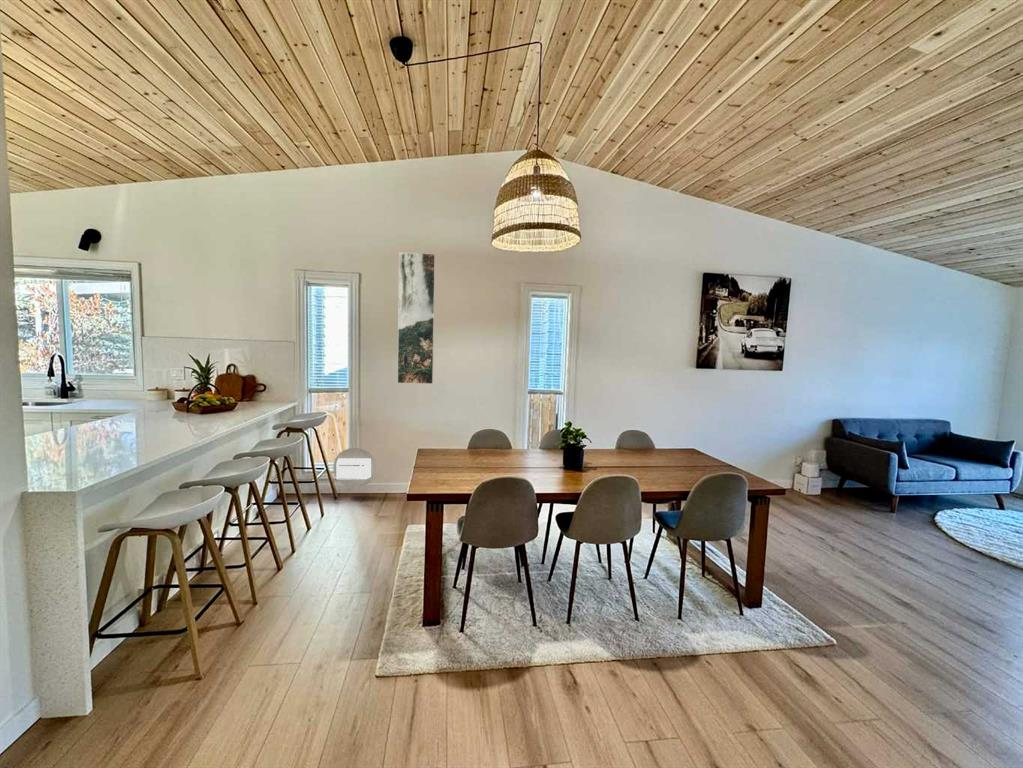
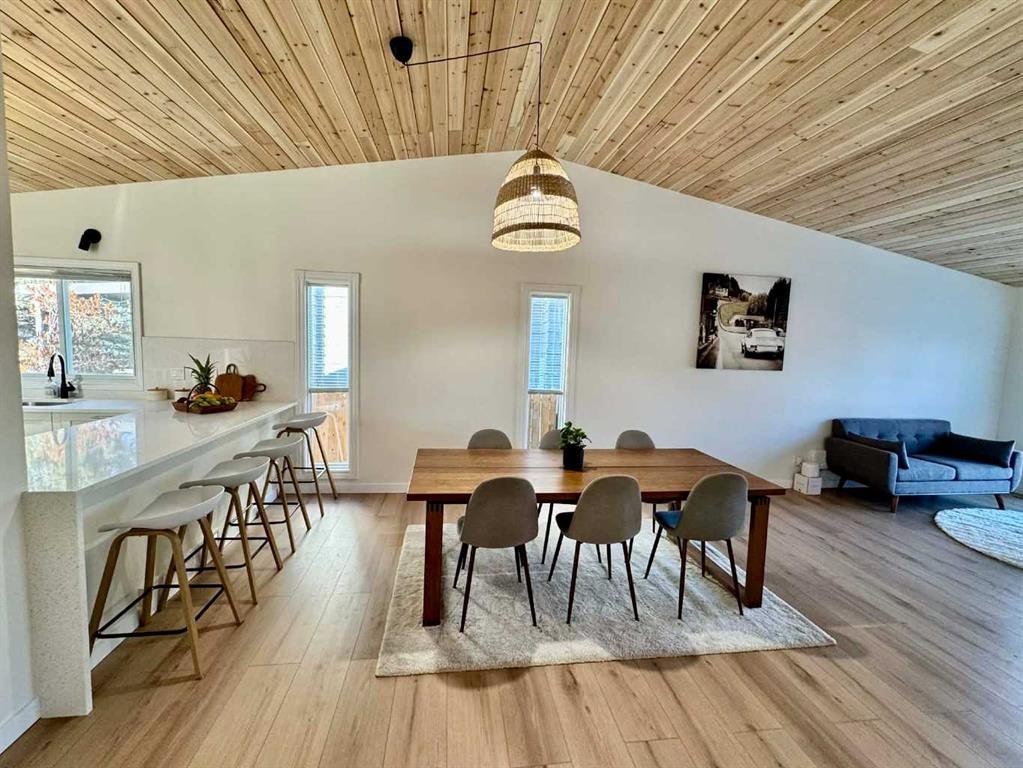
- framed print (416, 319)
- air conditioner (352, 469)
